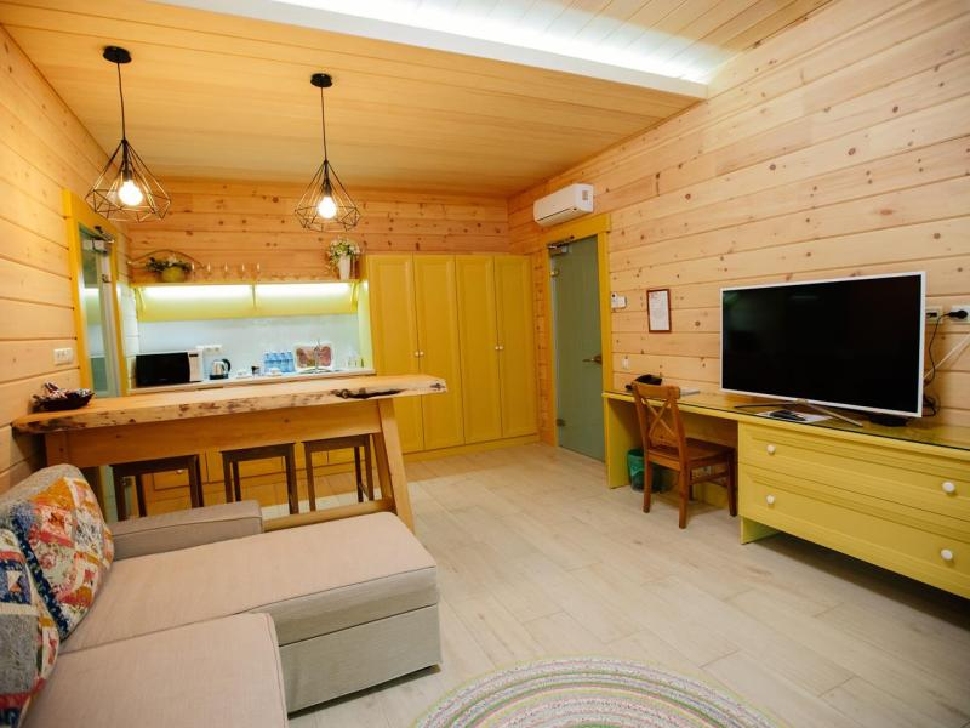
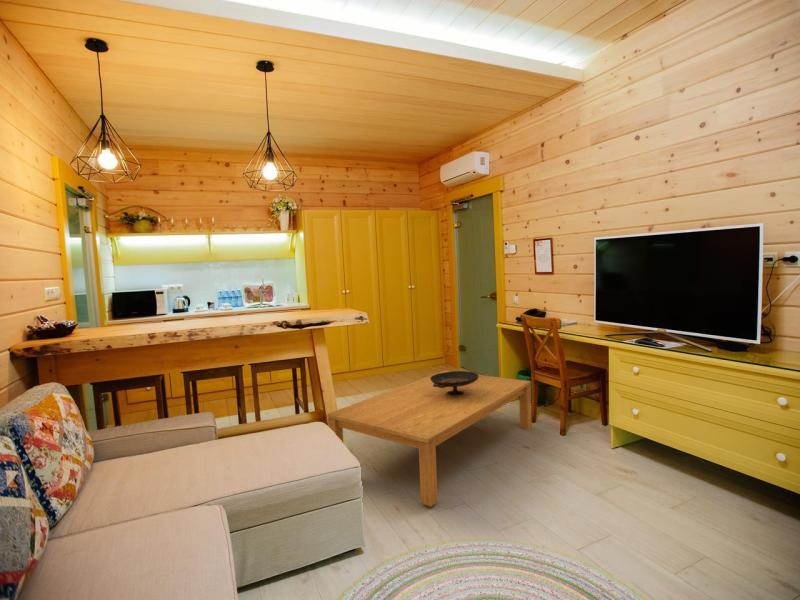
+ coffee table (439, 421)
+ decorative bowl (454, 384)
